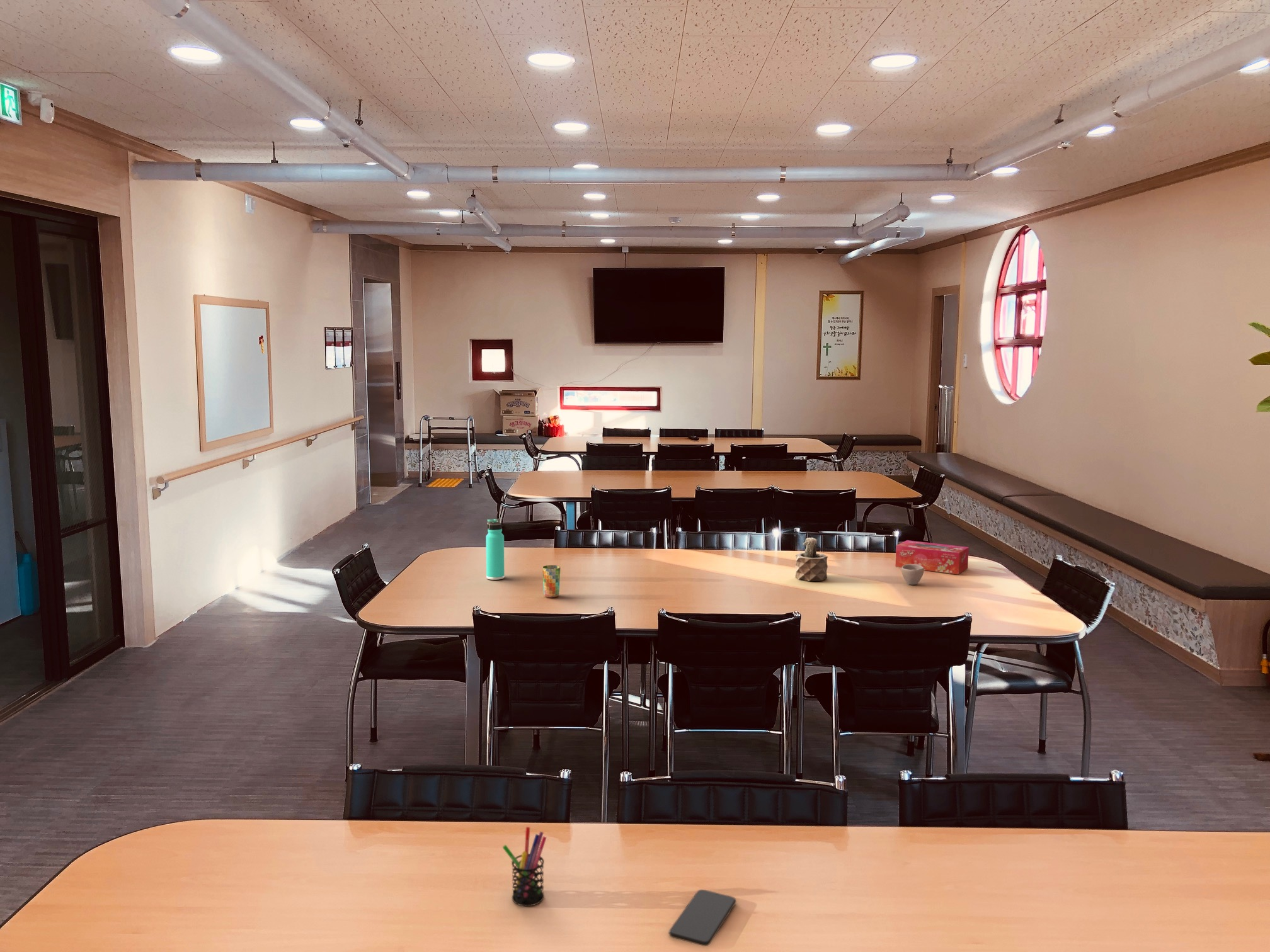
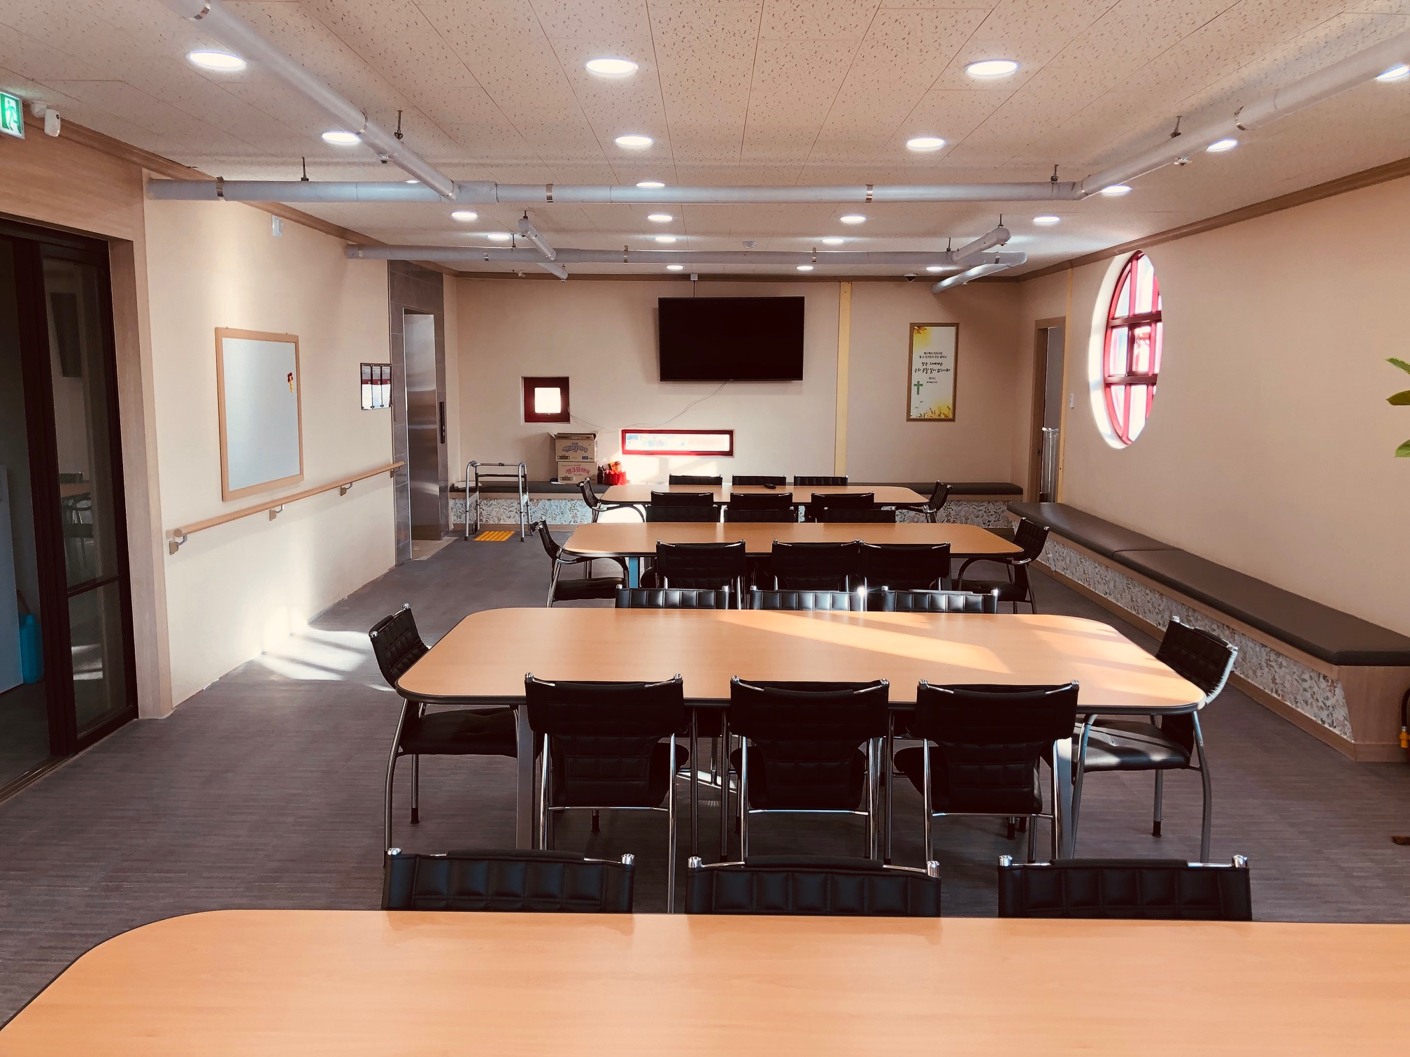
- pen holder (524, 865)
- tissue box (932, 557)
- thermos bottle (495, 548)
- succulent plant (811, 558)
- cup (911, 574)
- smartphone (703, 916)
- cup (551, 581)
